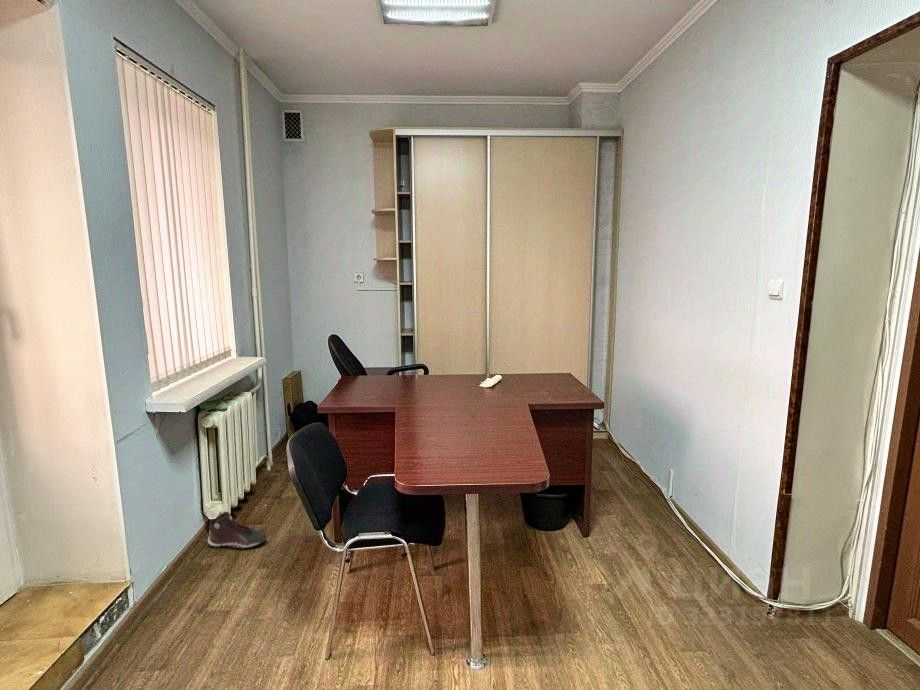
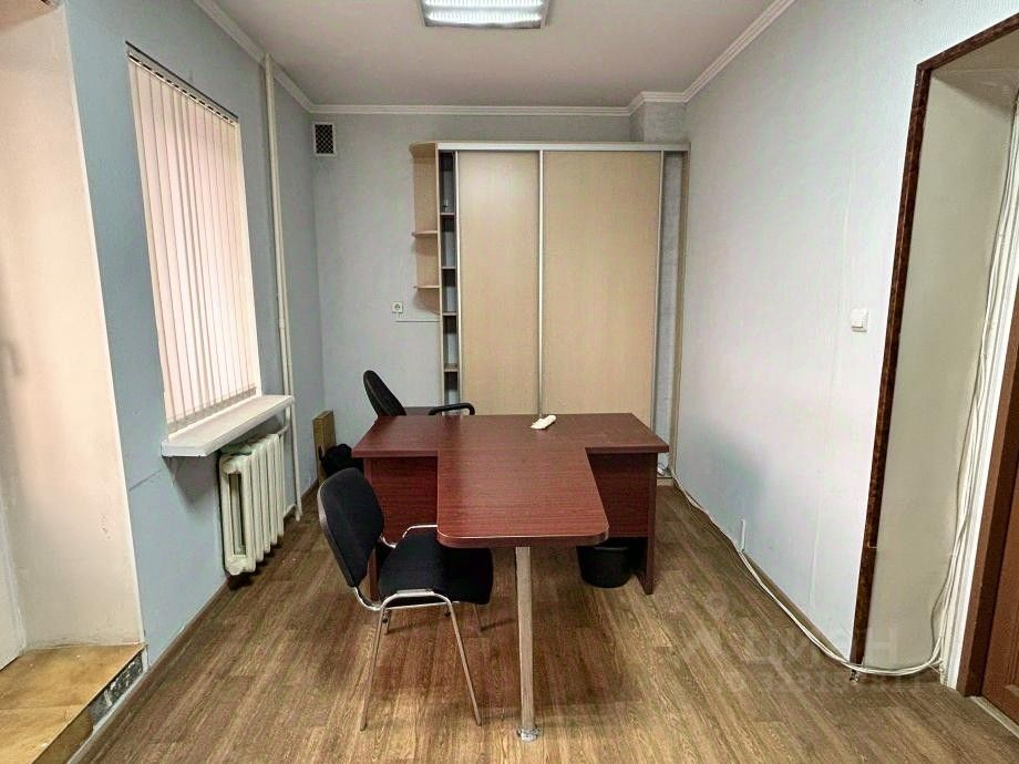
- sneaker (235, 528)
